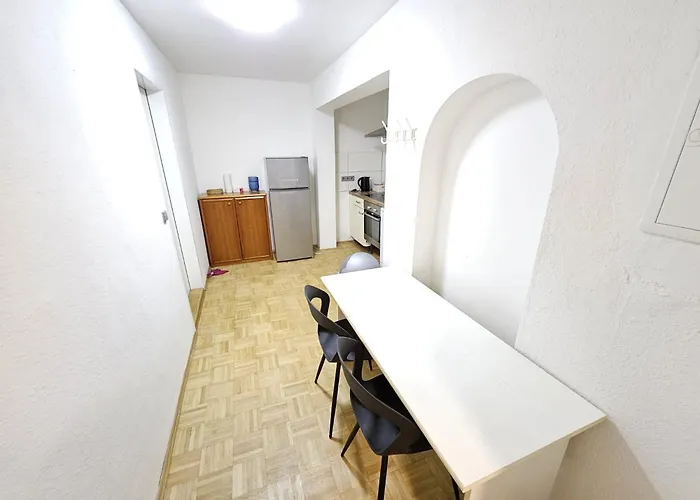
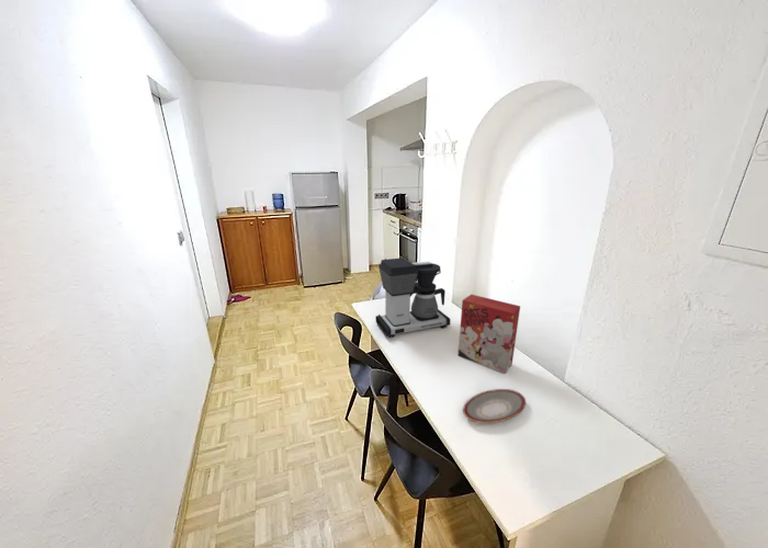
+ plate (494, 407)
+ cereal box (487, 332)
+ coffee maker (414, 293)
